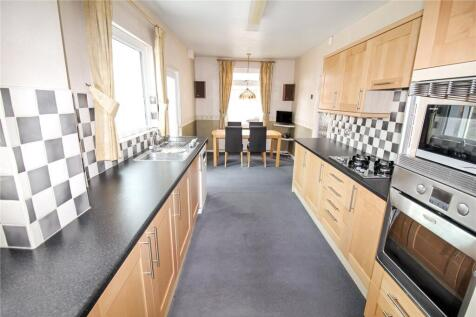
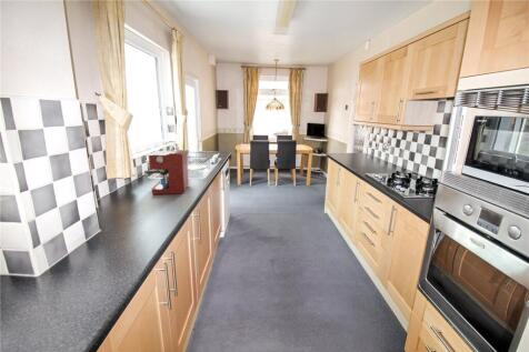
+ coffee maker (170, 171)
